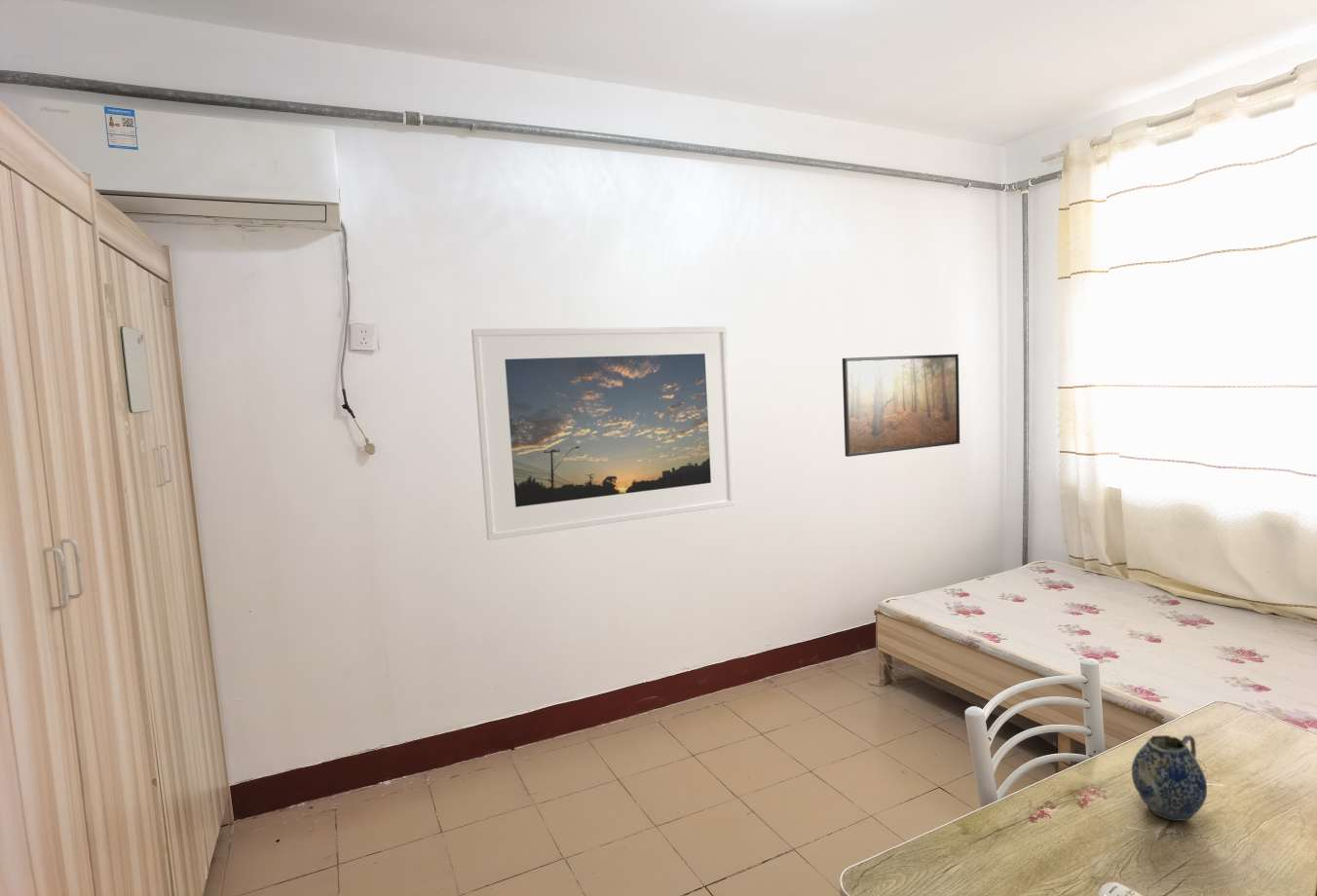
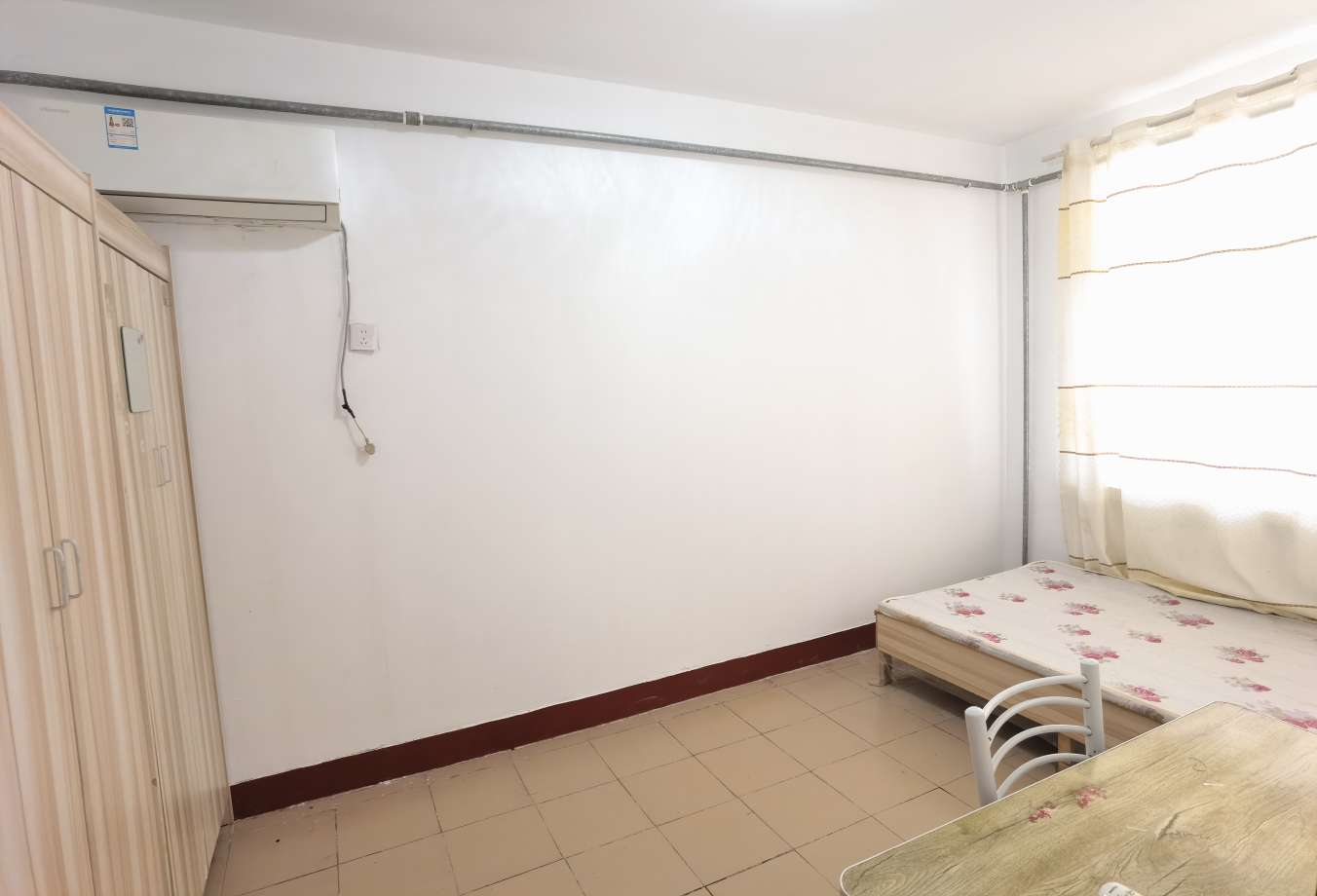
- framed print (904, 403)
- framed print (615, 426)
- teapot (1166, 774)
